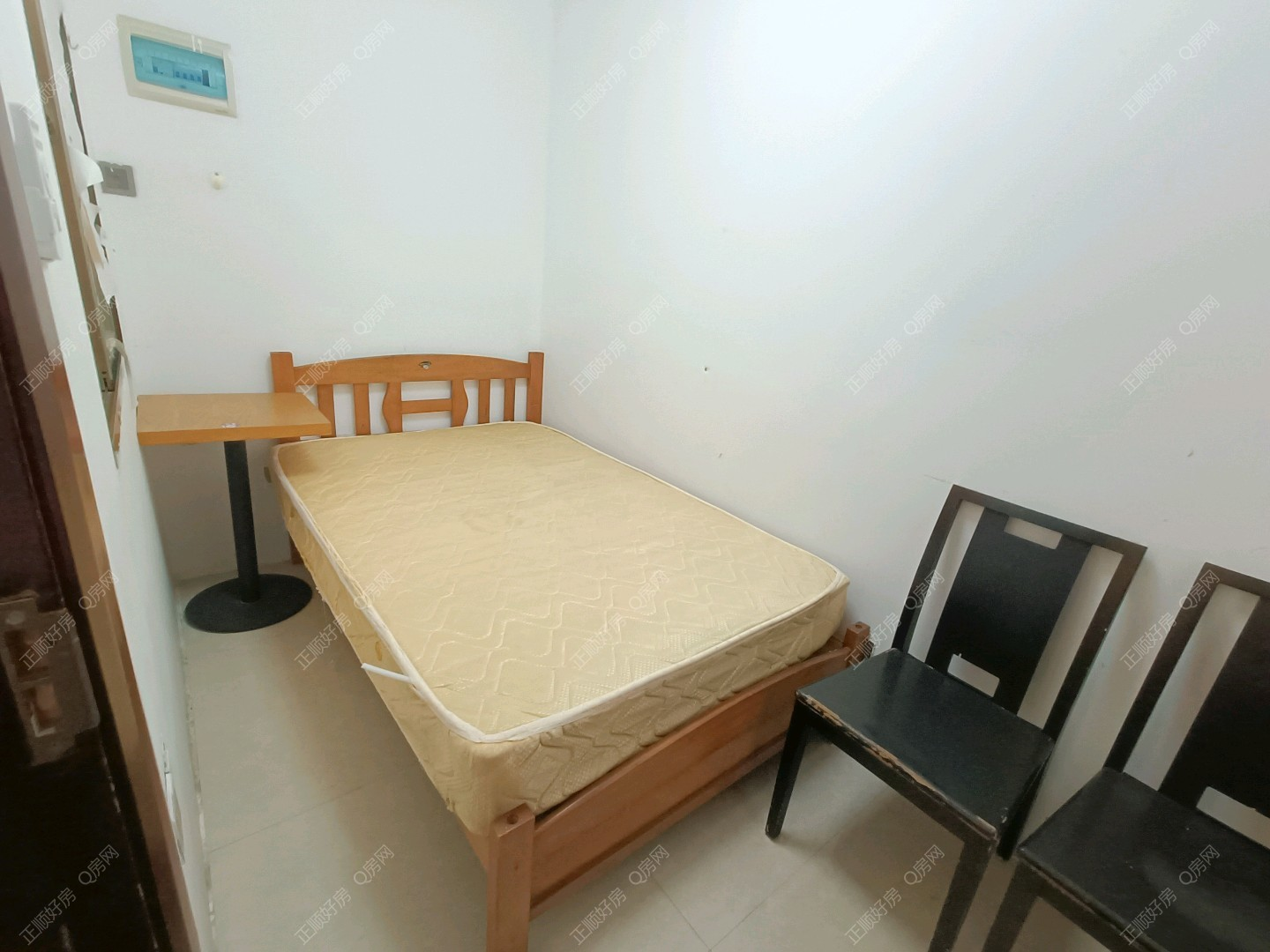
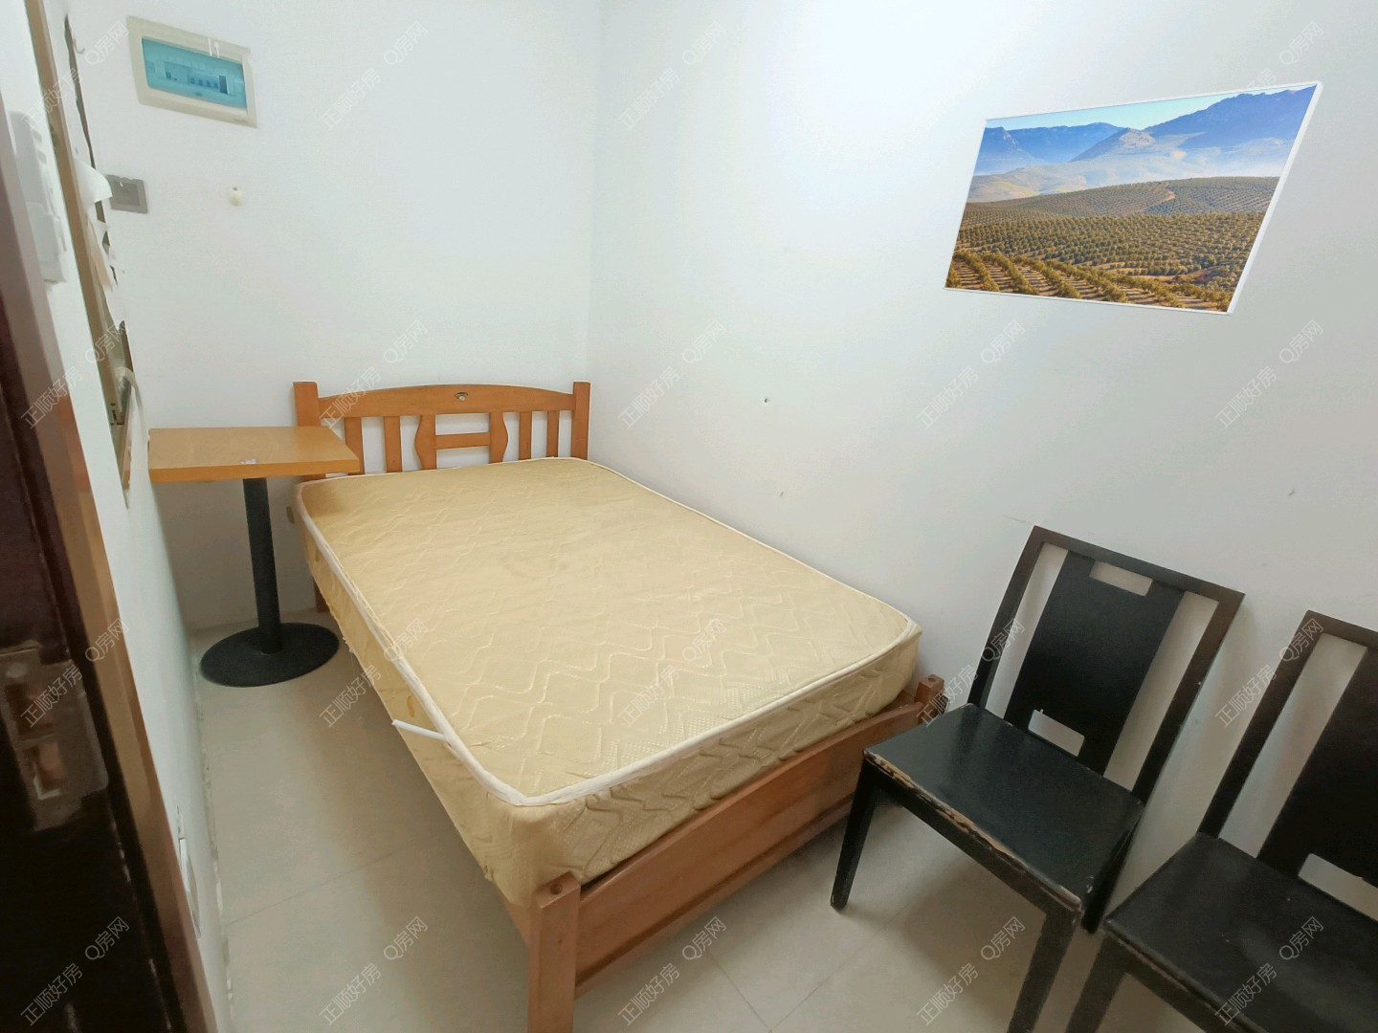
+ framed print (1096, 206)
